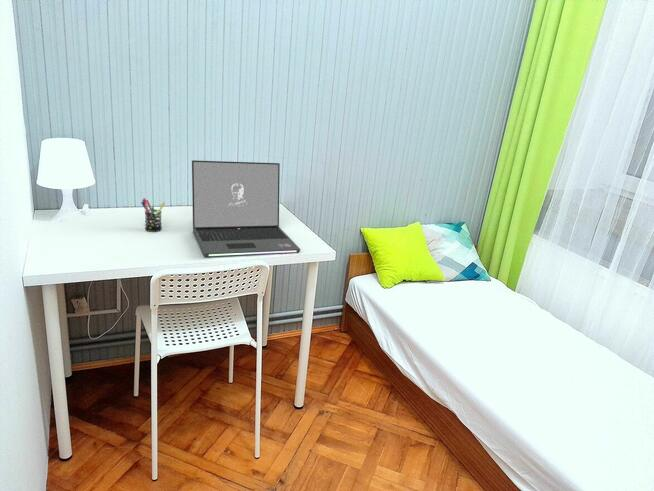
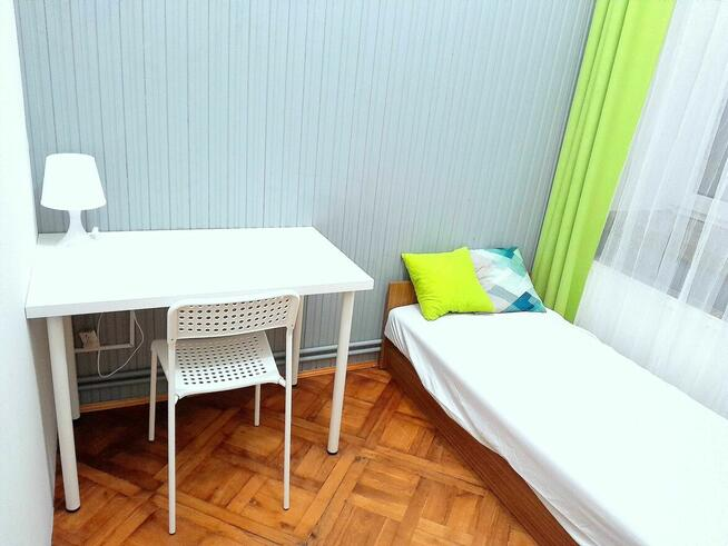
- laptop (245, 206)
- pen holder (152, 214)
